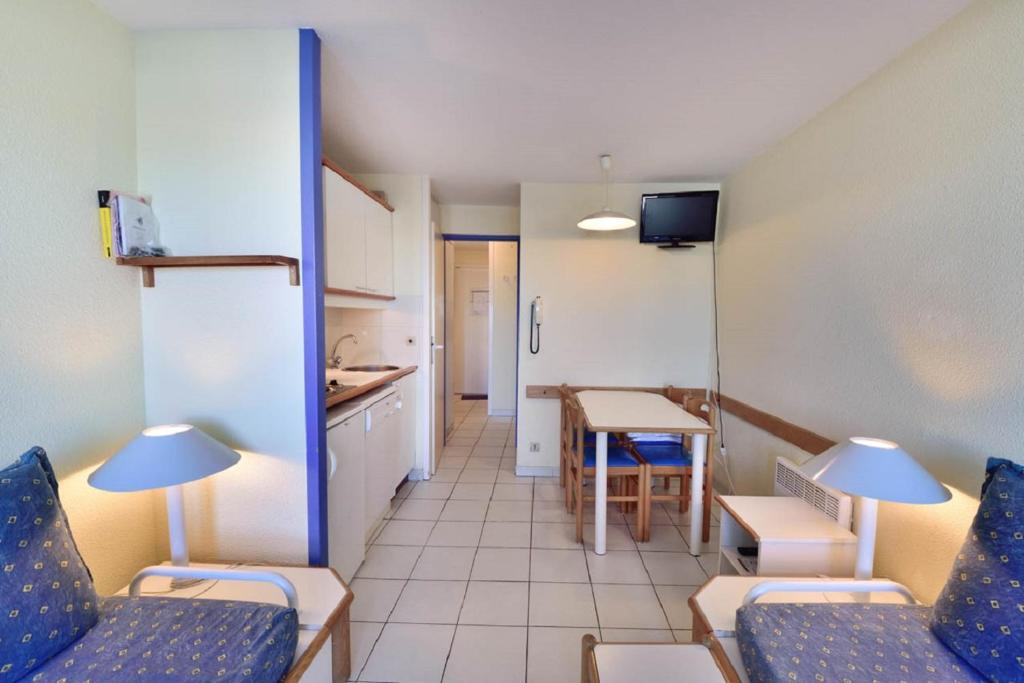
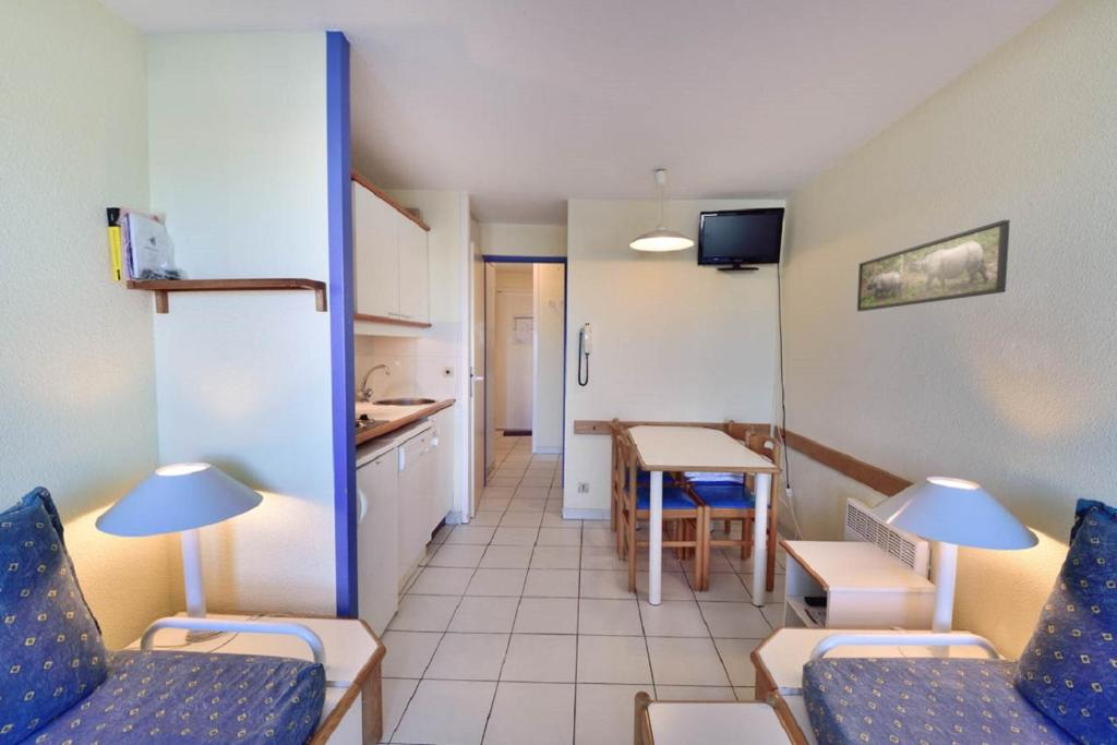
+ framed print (917, 275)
